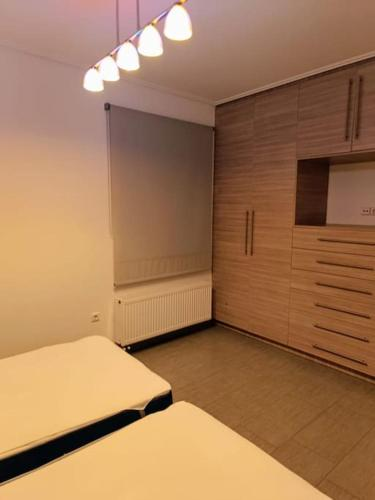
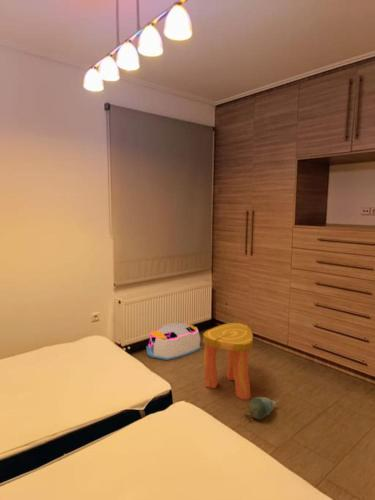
+ plush toy (262, 404)
+ stool (231, 361)
+ storage bin (173, 338)
